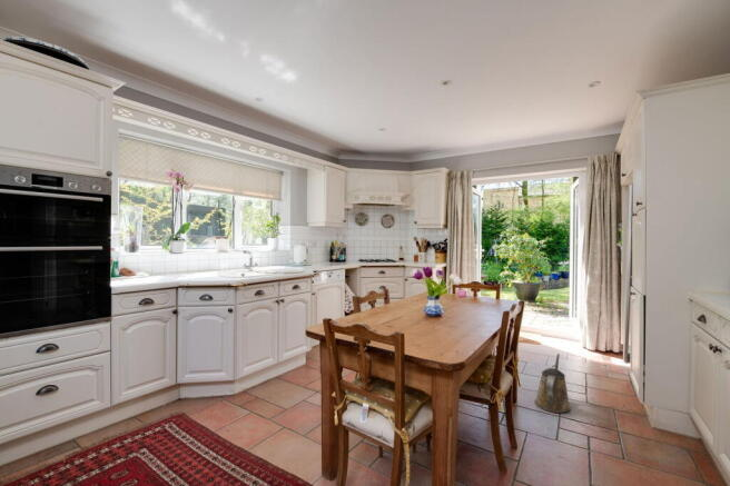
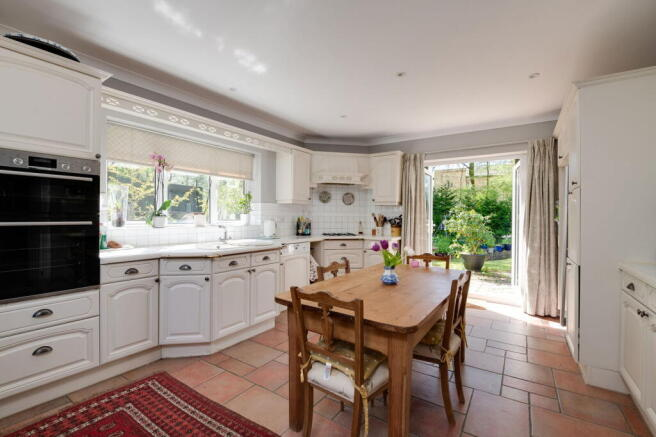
- watering can (553, 381)
